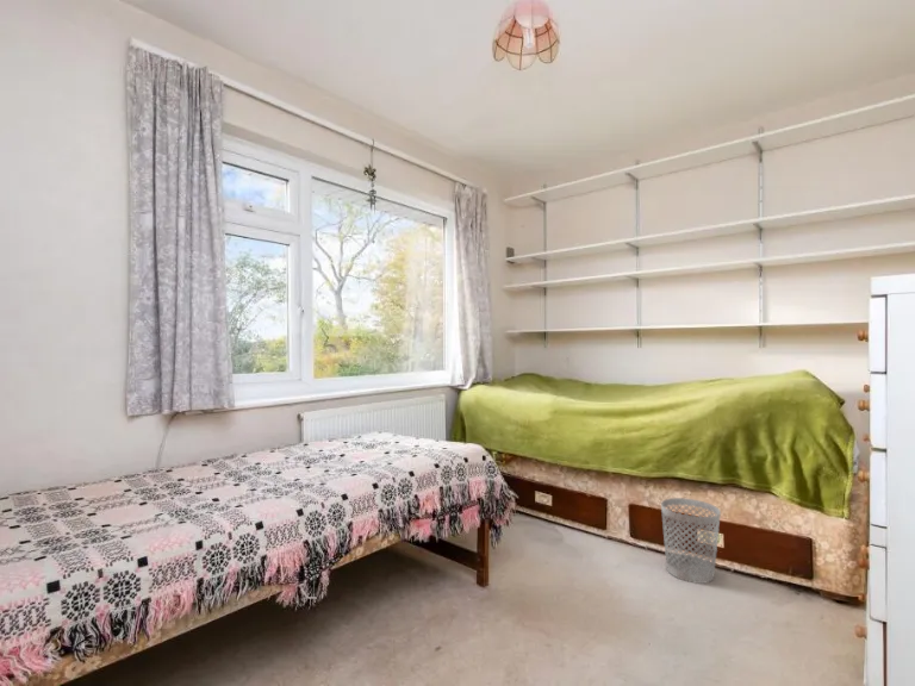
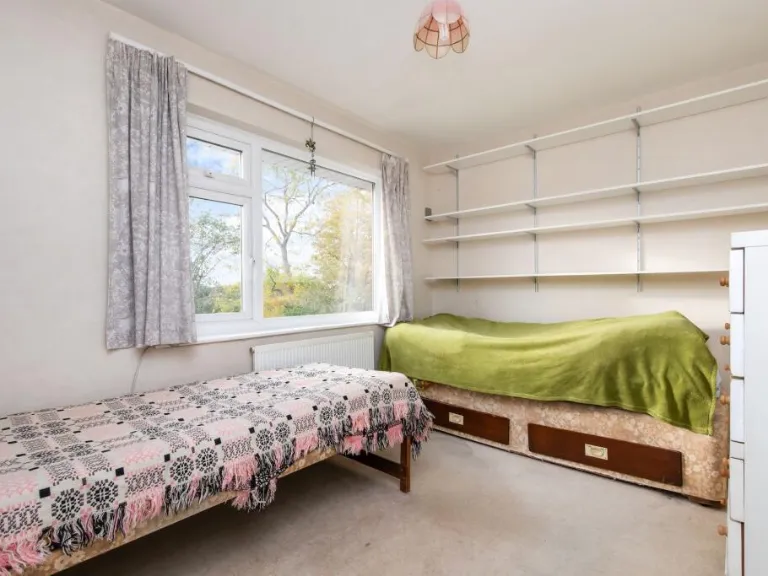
- wastebasket (690, 541)
